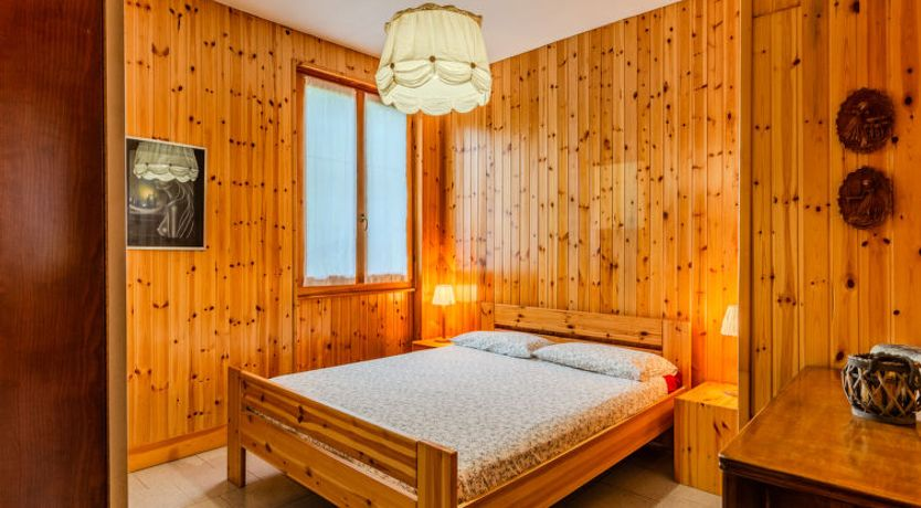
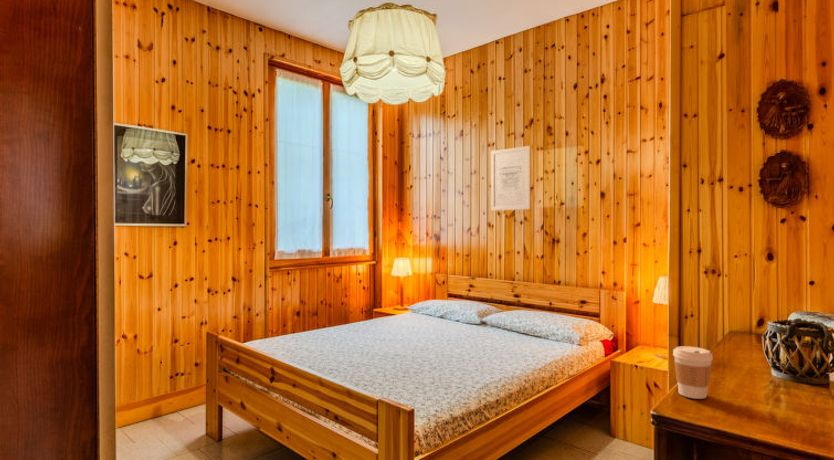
+ coffee cup (692, 371)
+ wall art (510, 179)
